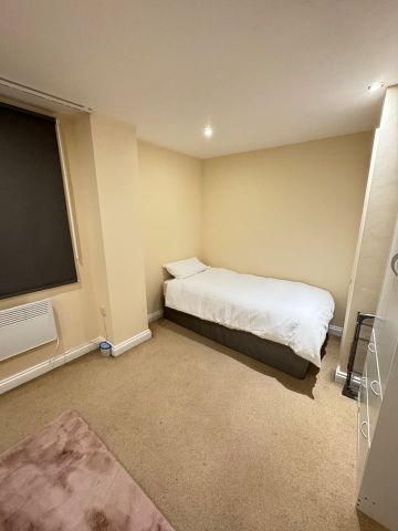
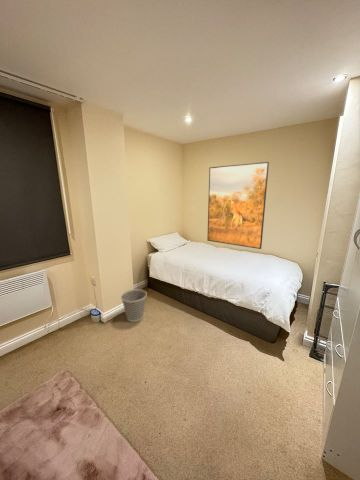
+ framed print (234, 206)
+ wastebasket (134, 306)
